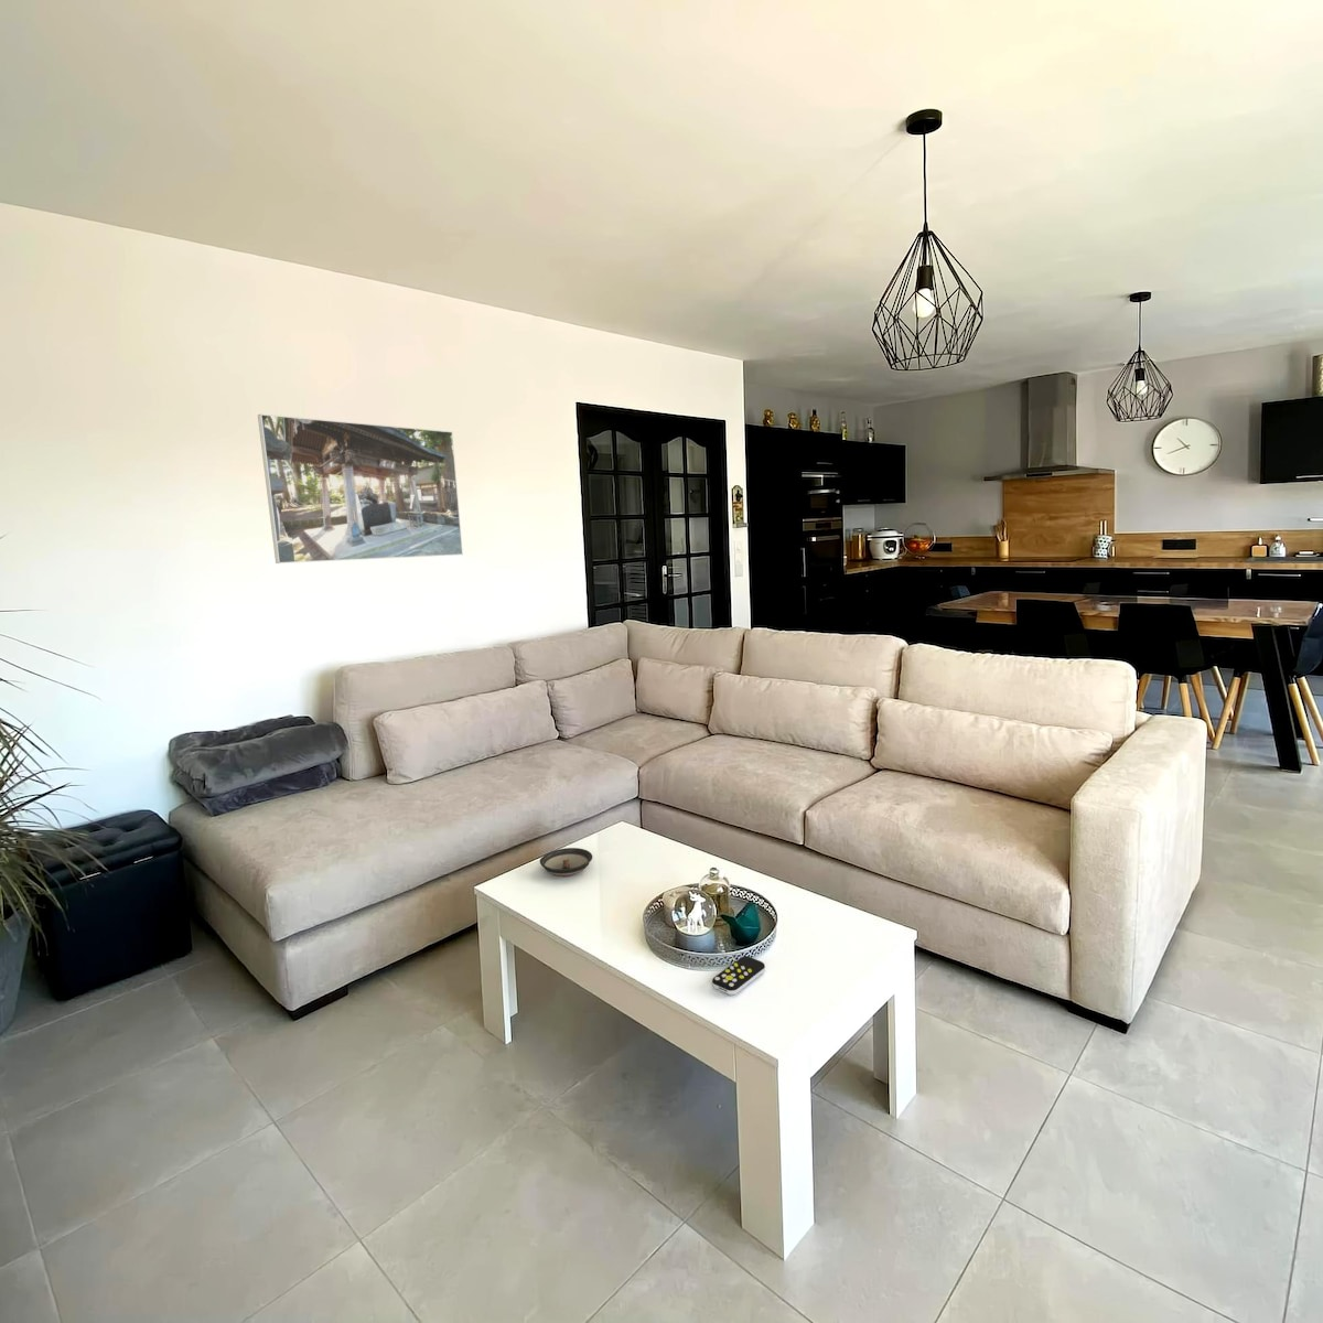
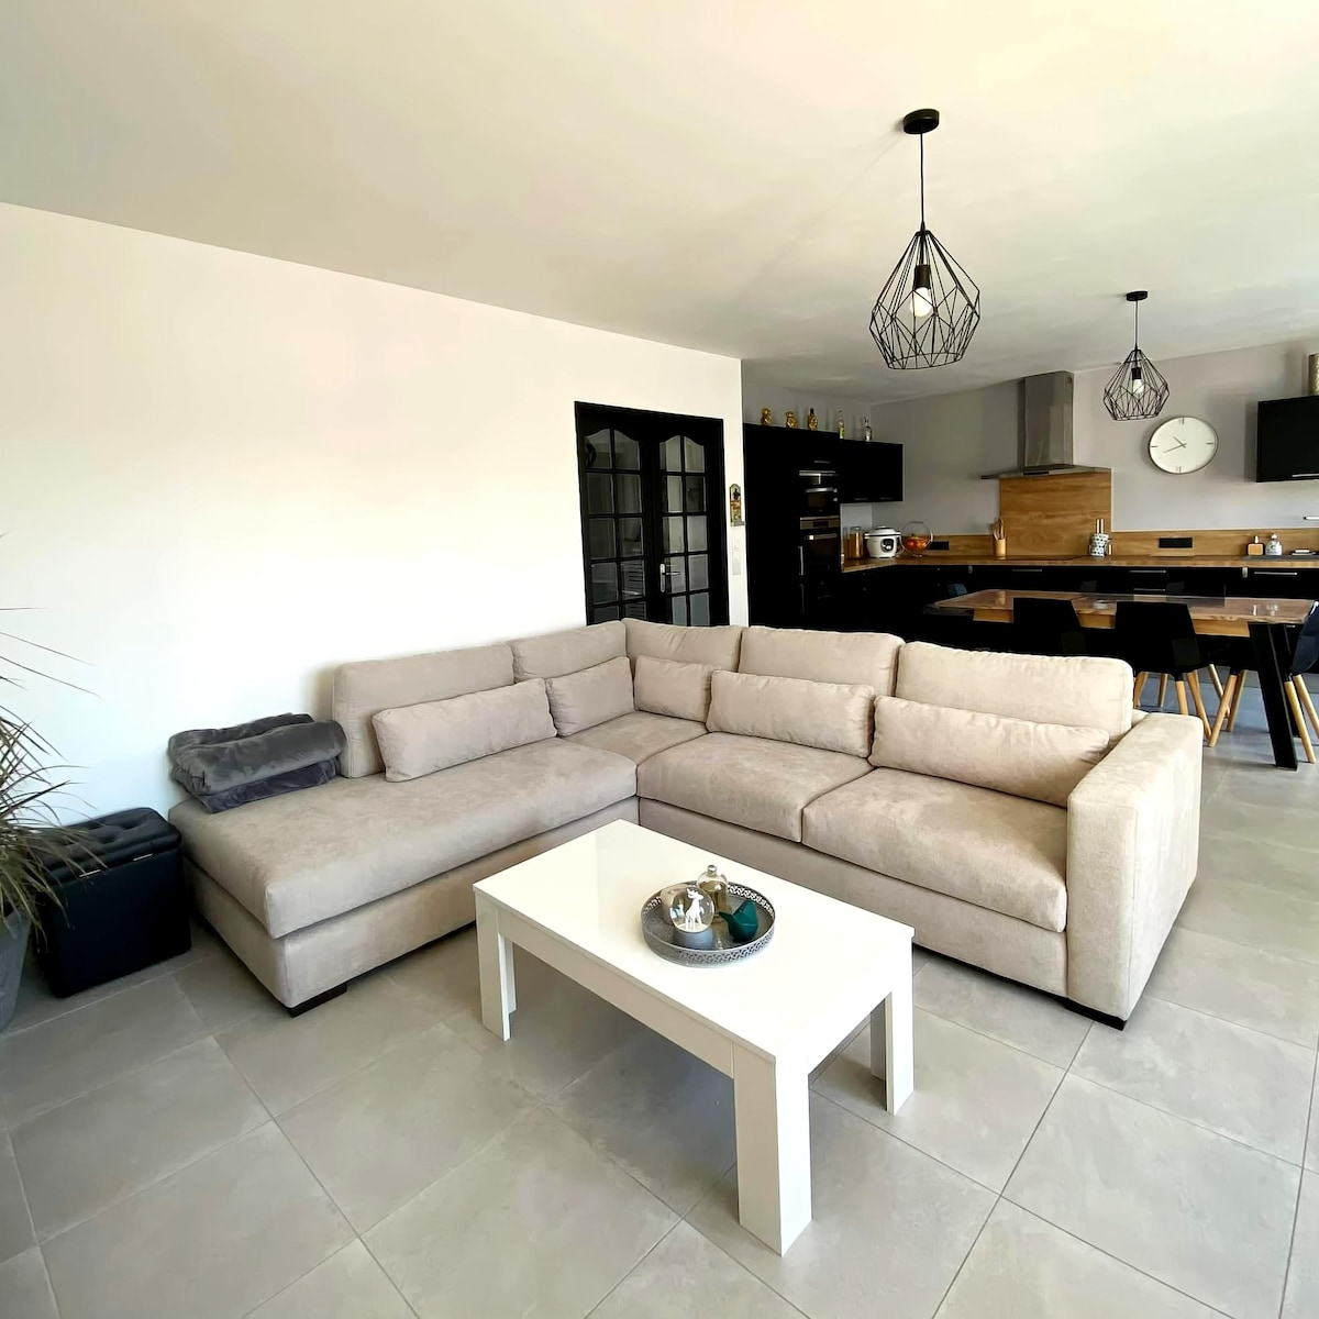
- remote control (739, 974)
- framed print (371, 492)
- saucer (567, 864)
